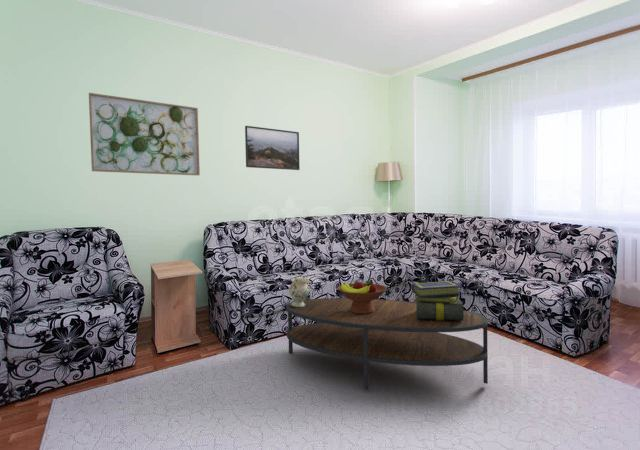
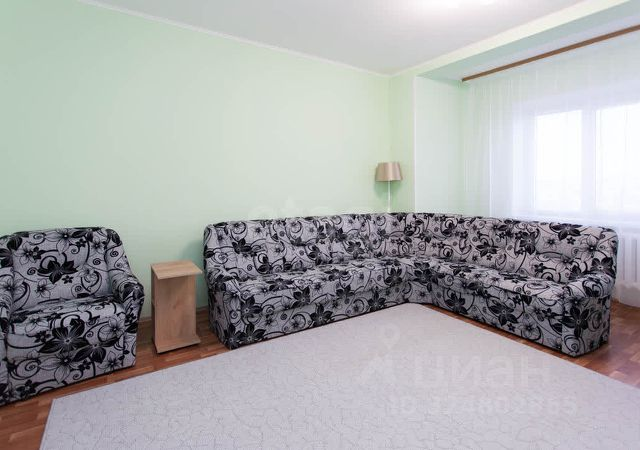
- wall art (148, 137)
- stack of books (436, 300)
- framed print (273, 148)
- fruit bowl (362, 294)
- vase (297, 292)
- coffee table (378, 339)
